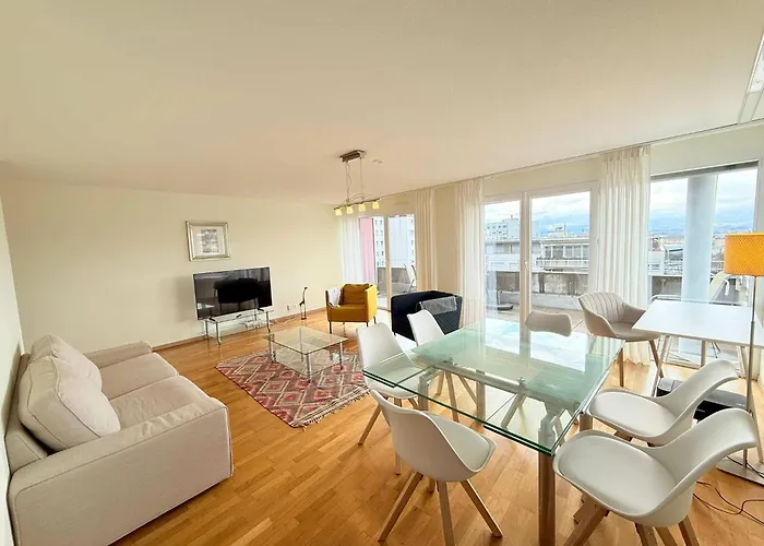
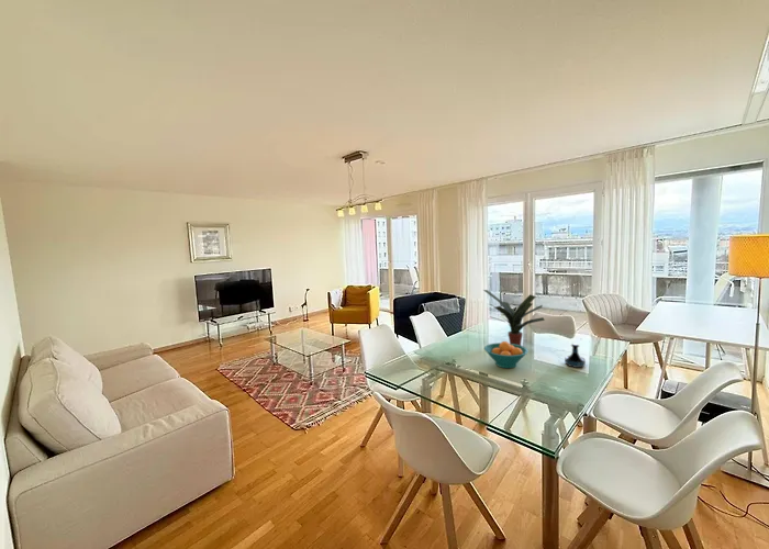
+ potted plant (512, 317)
+ tequila bottle (575, 354)
+ fruit bowl (505, 352)
